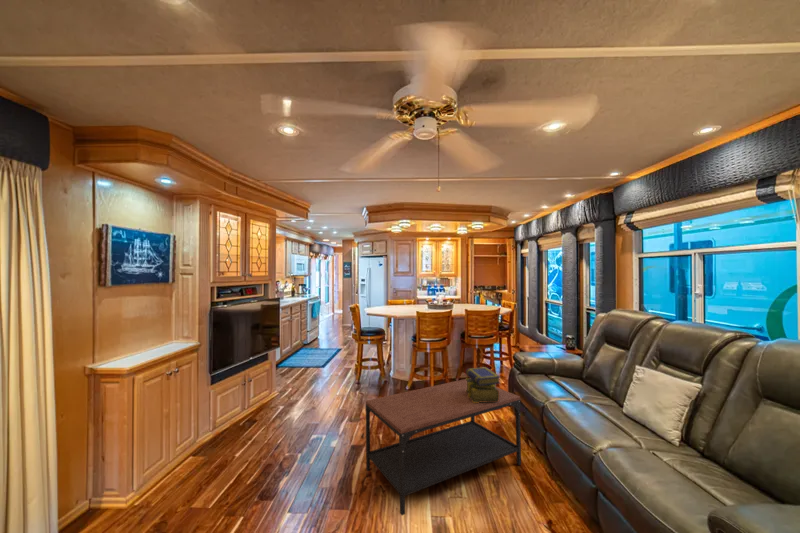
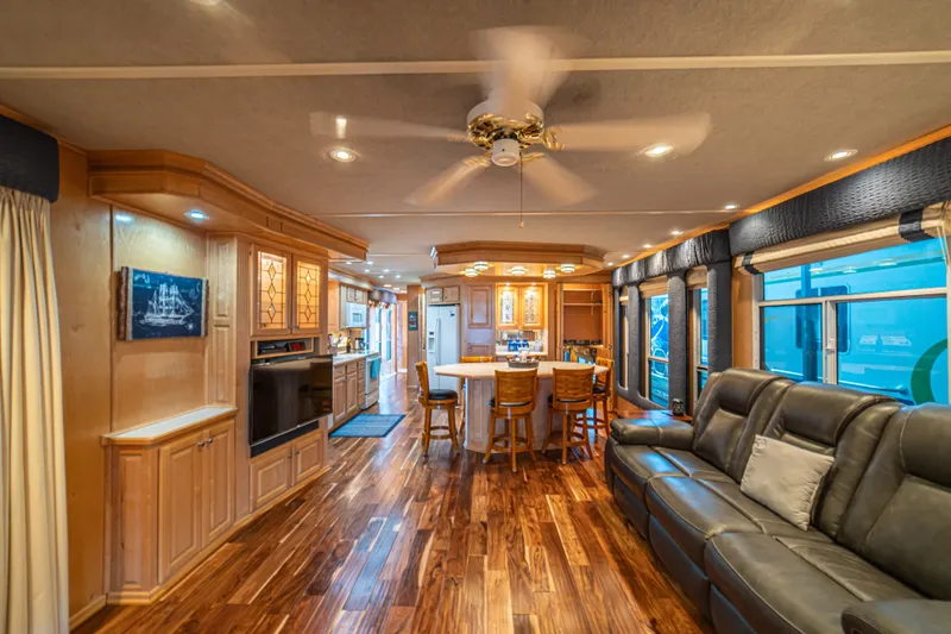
- coffee table (444, 432)
- stack of books (482, 384)
